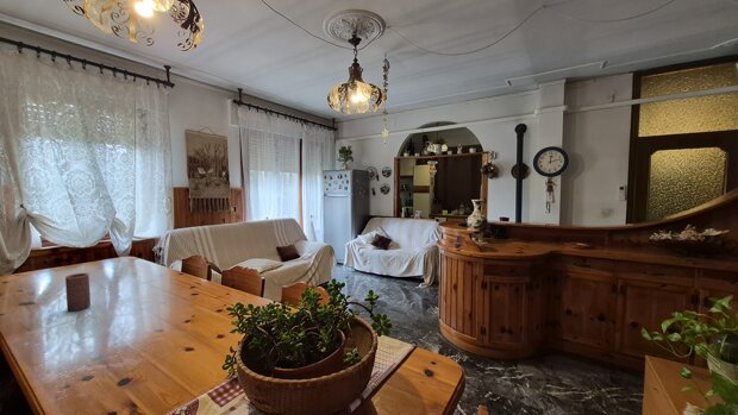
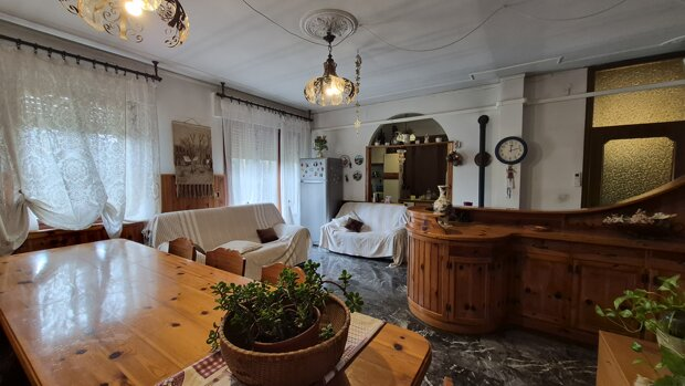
- candle (77, 291)
